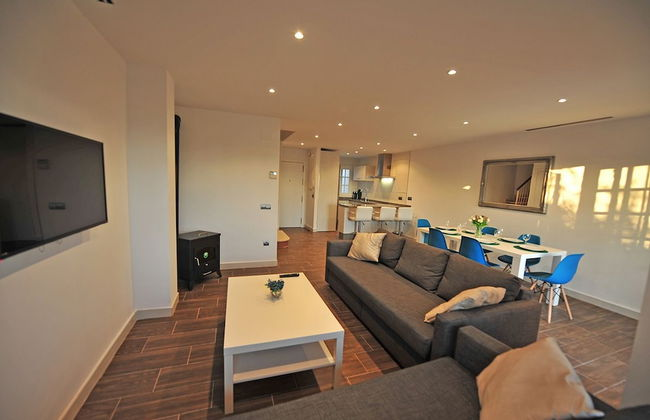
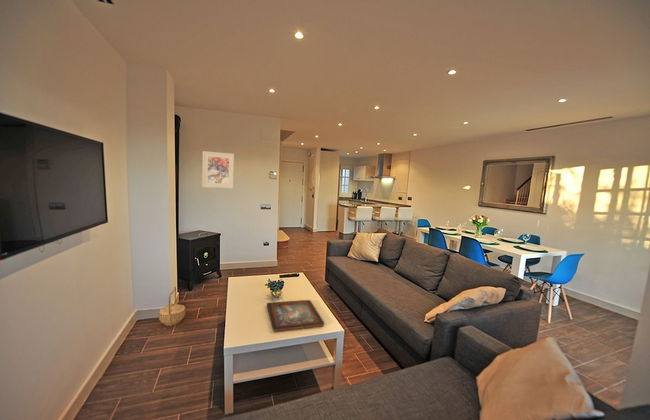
+ decorative tray (293, 313)
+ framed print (218, 170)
+ basket (172, 305)
